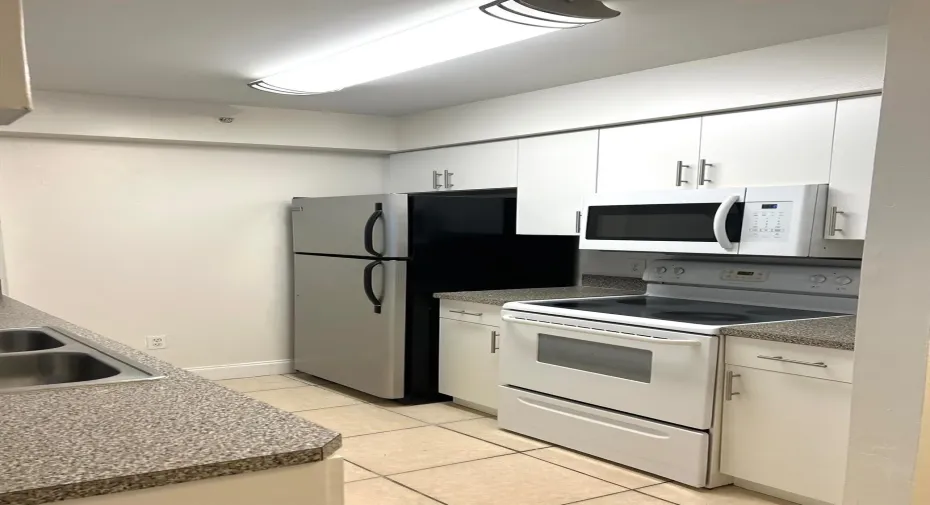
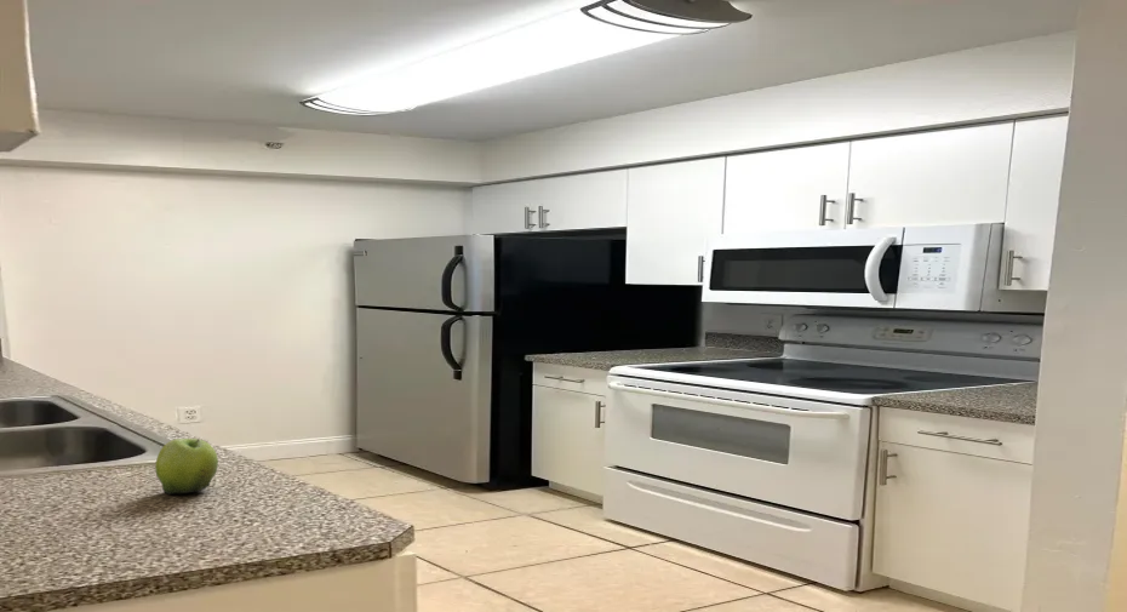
+ fruit (187, 464)
